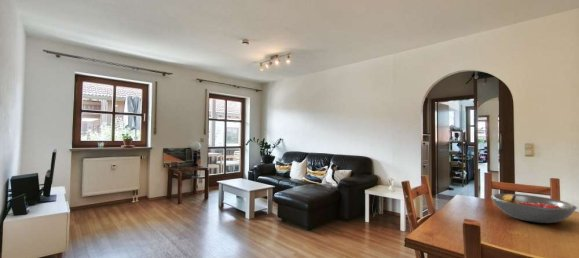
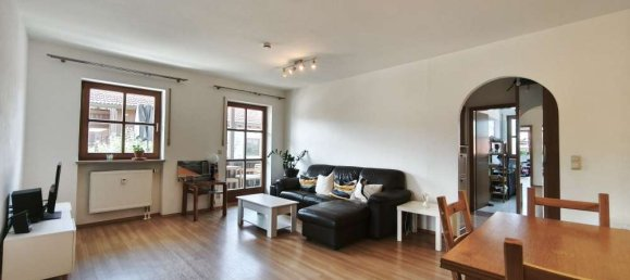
- fruit bowl (530, 207)
